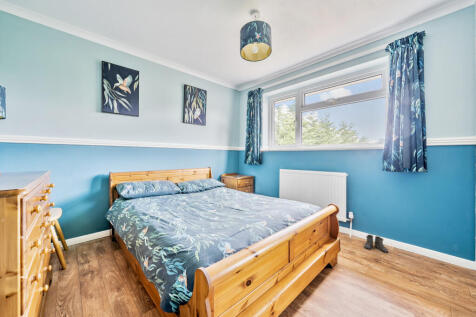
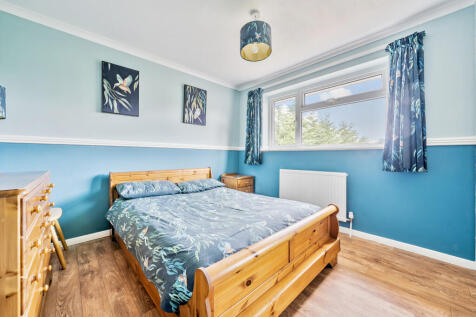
- boots (374, 243)
